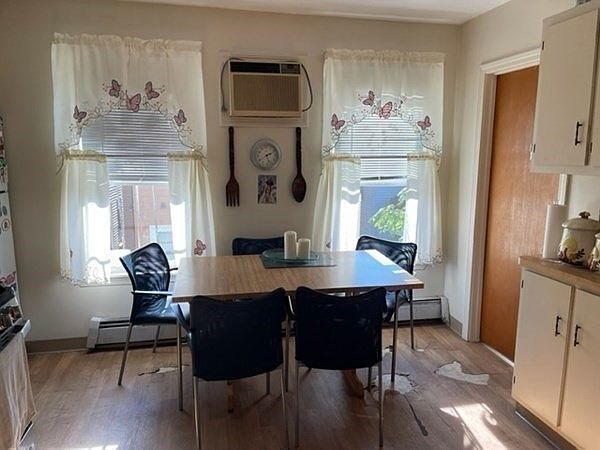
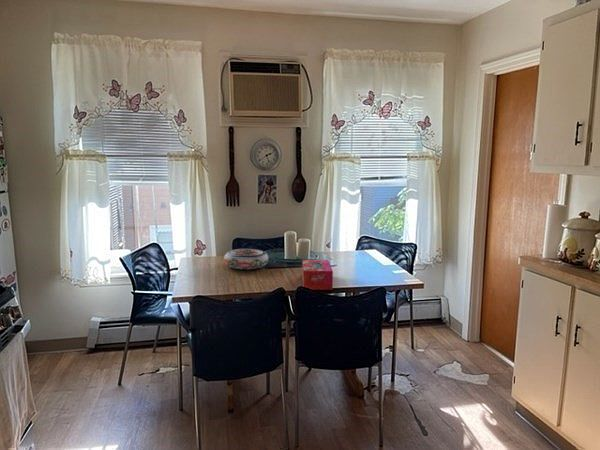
+ tissue box (316, 273)
+ bowl (246, 258)
